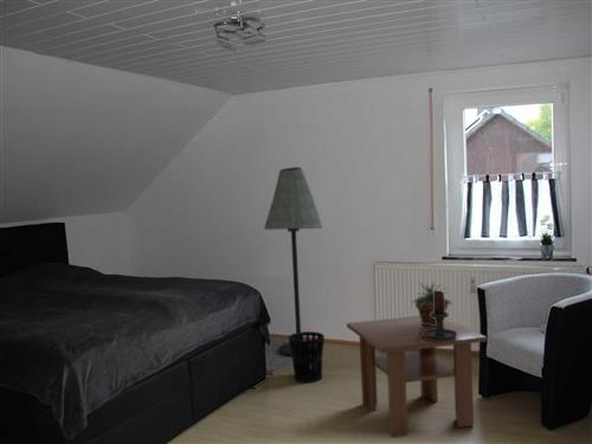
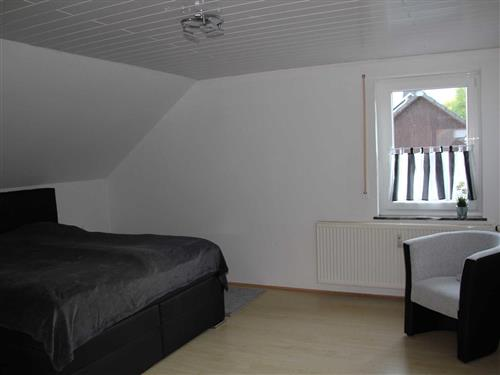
- candle holder (435, 314)
- potted plant (430, 302)
- wastebasket (307, 356)
- floor lamp (295, 259)
- coffee table (413, 372)
